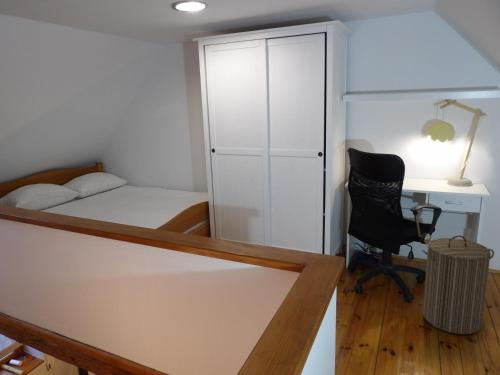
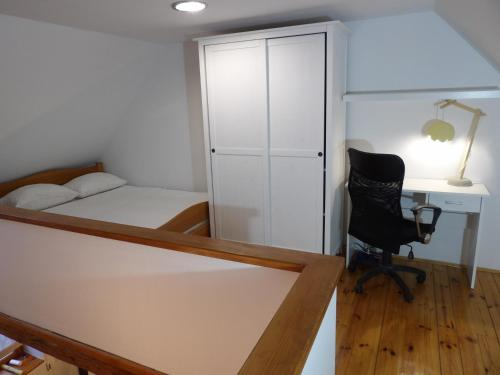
- laundry hamper (455, 278)
